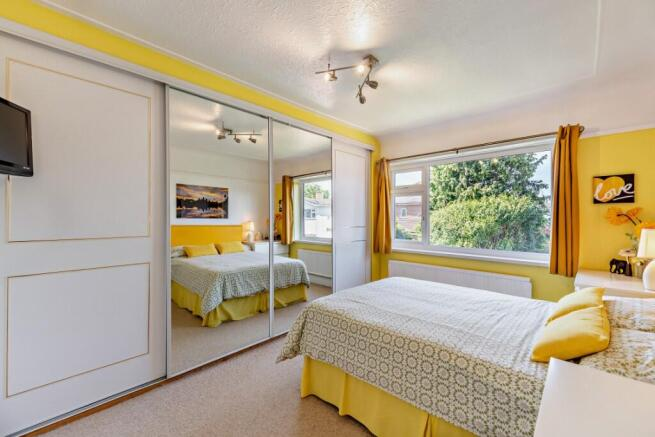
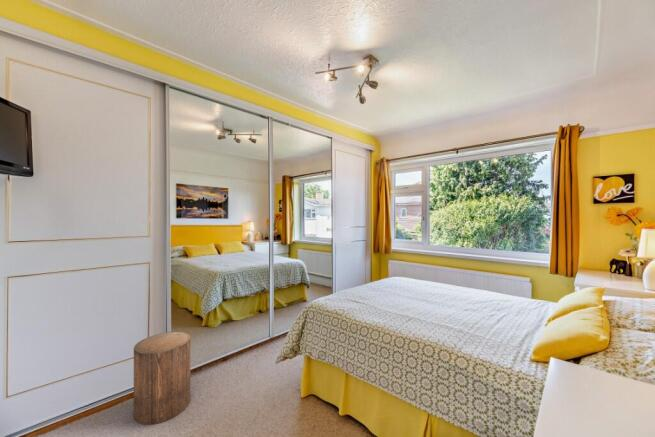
+ stool (163, 374)
